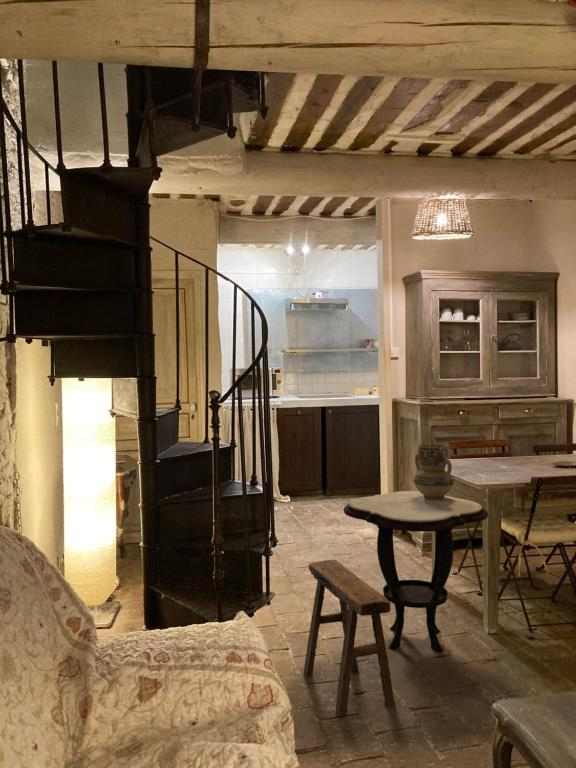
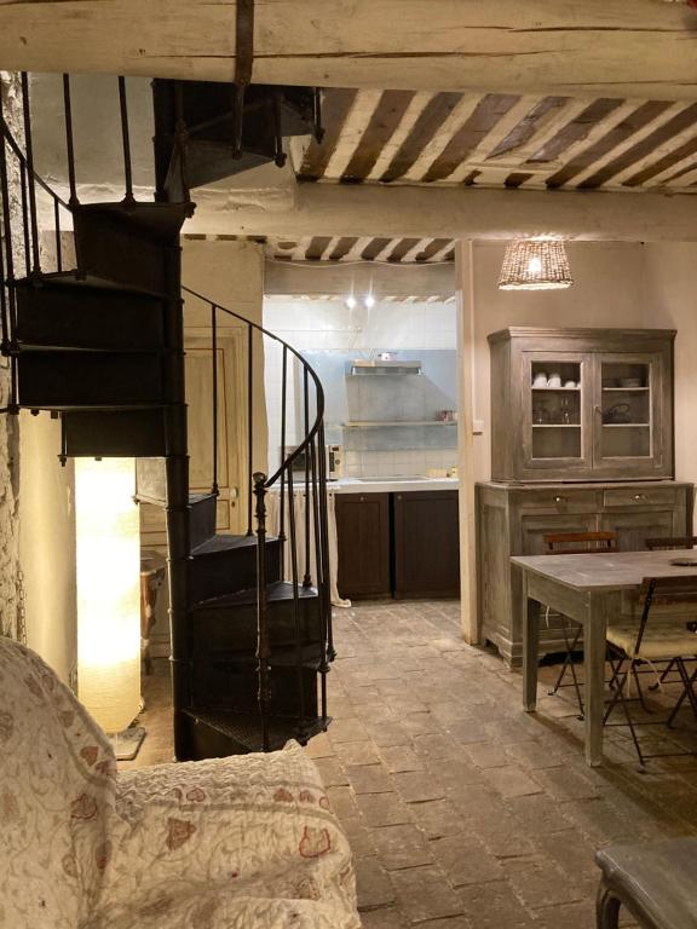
- ceramic jug (433, 471)
- stool (345, 634)
- side table (414, 580)
